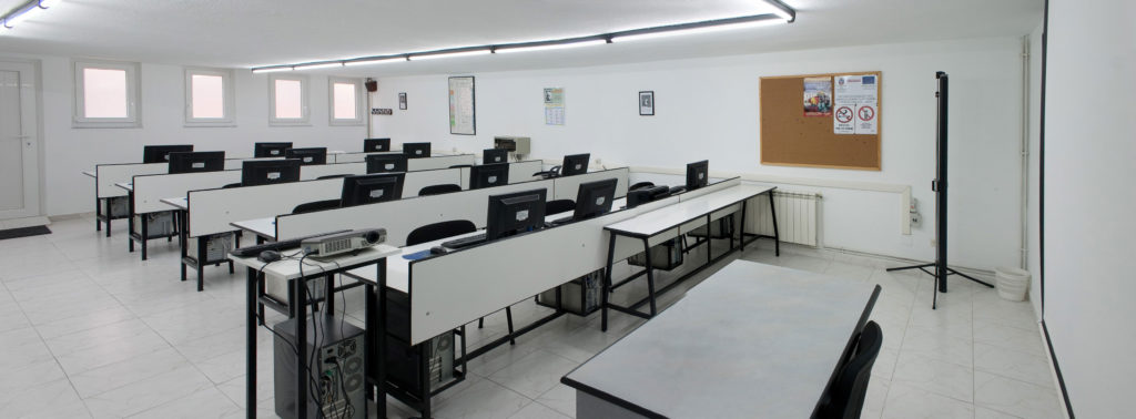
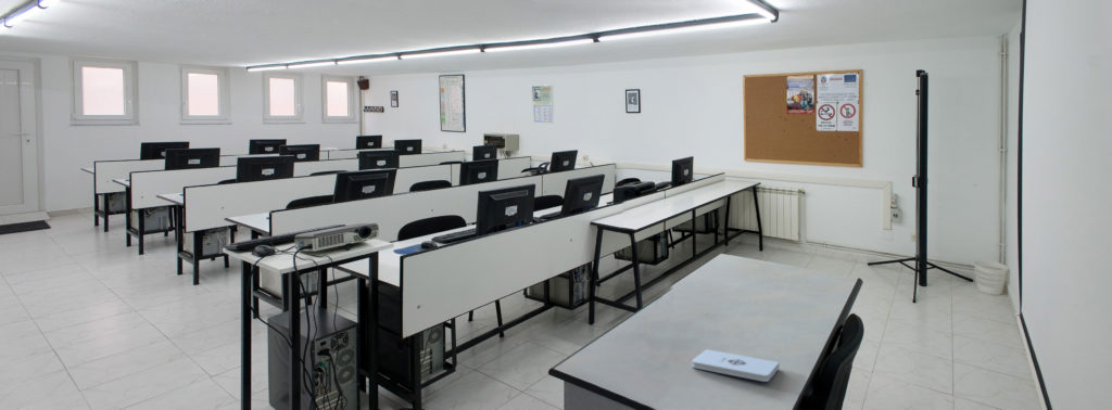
+ notepad (734, 364)
